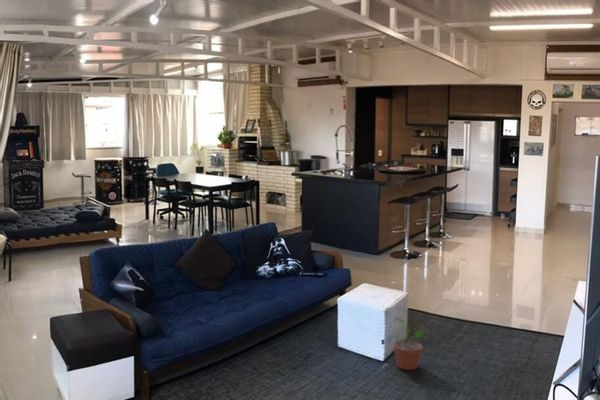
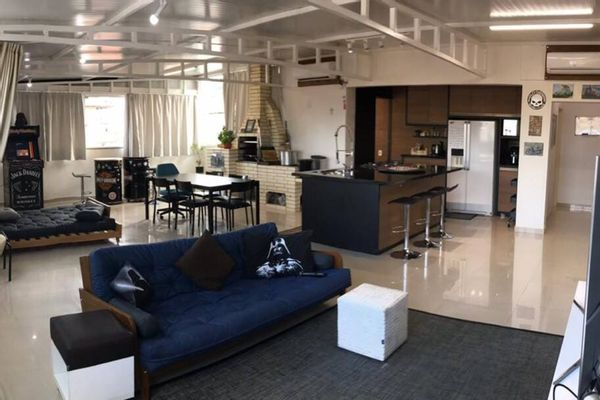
- potted plant (408, 342)
